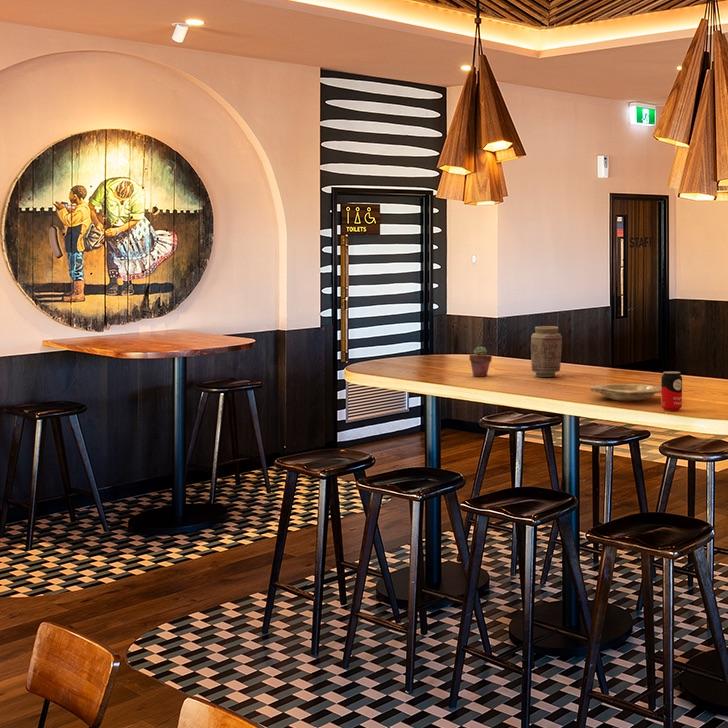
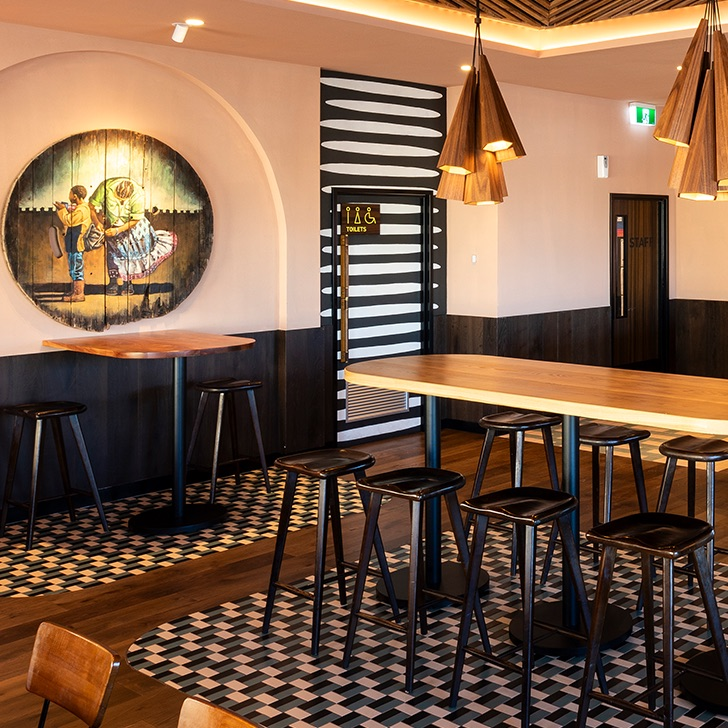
- beverage can (671, 390)
- plate (629, 392)
- potted succulent (480, 360)
- vase (546, 351)
